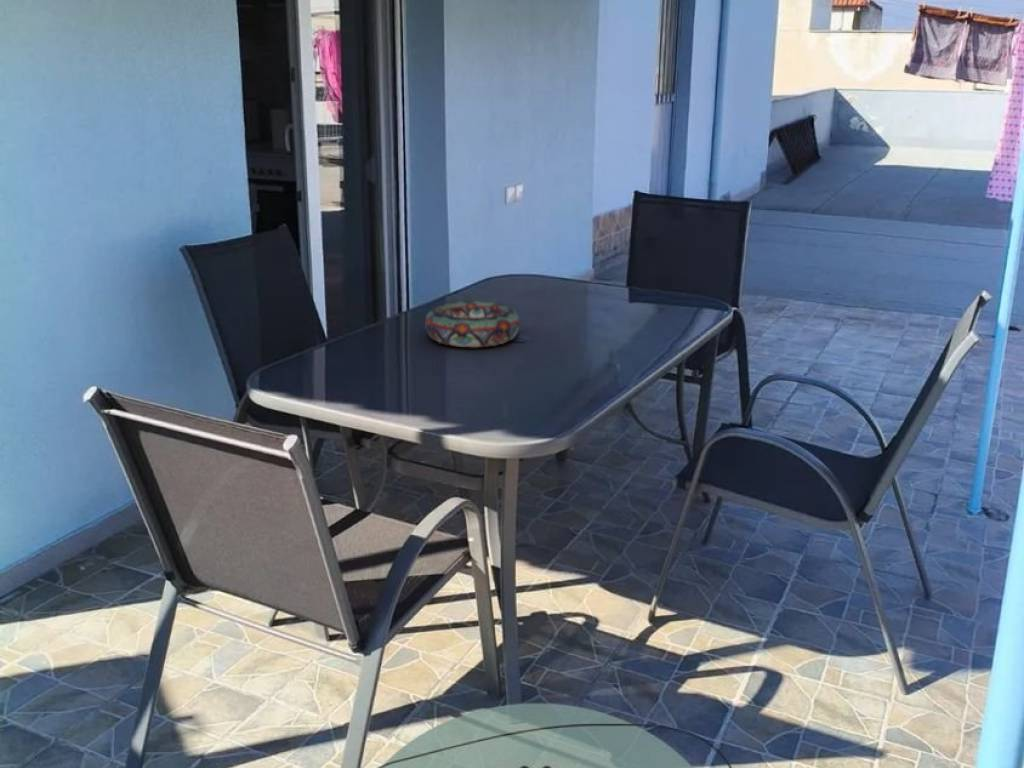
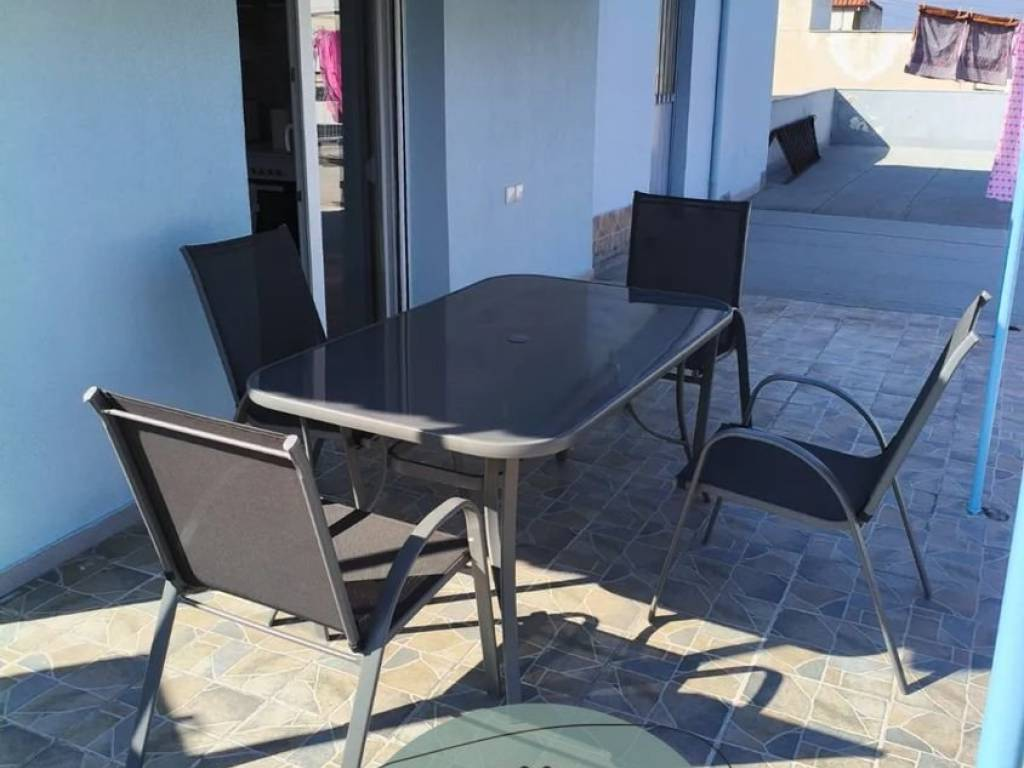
- decorative bowl (472, 324)
